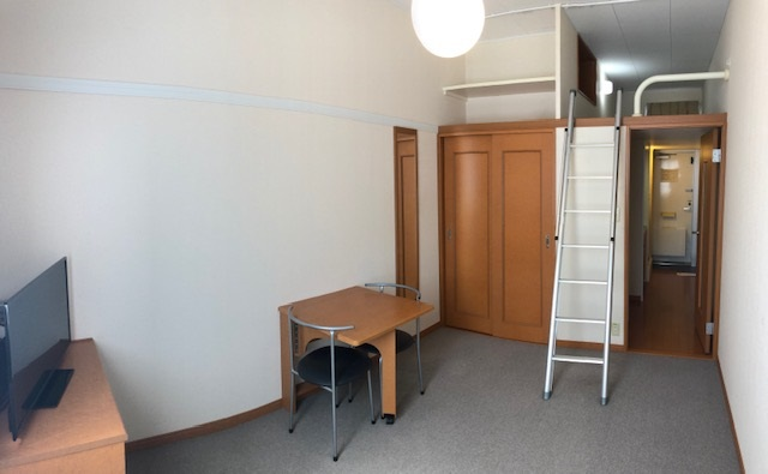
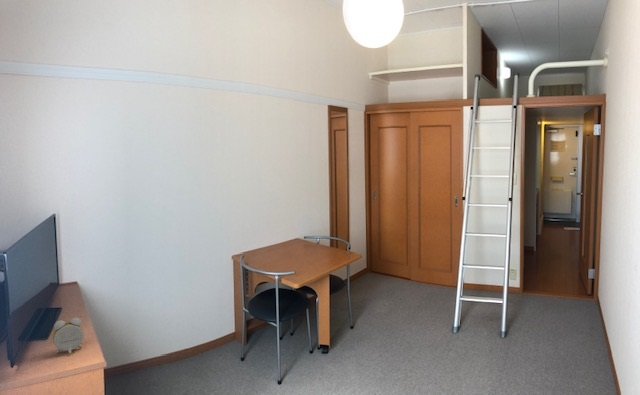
+ alarm clock (68, 336)
